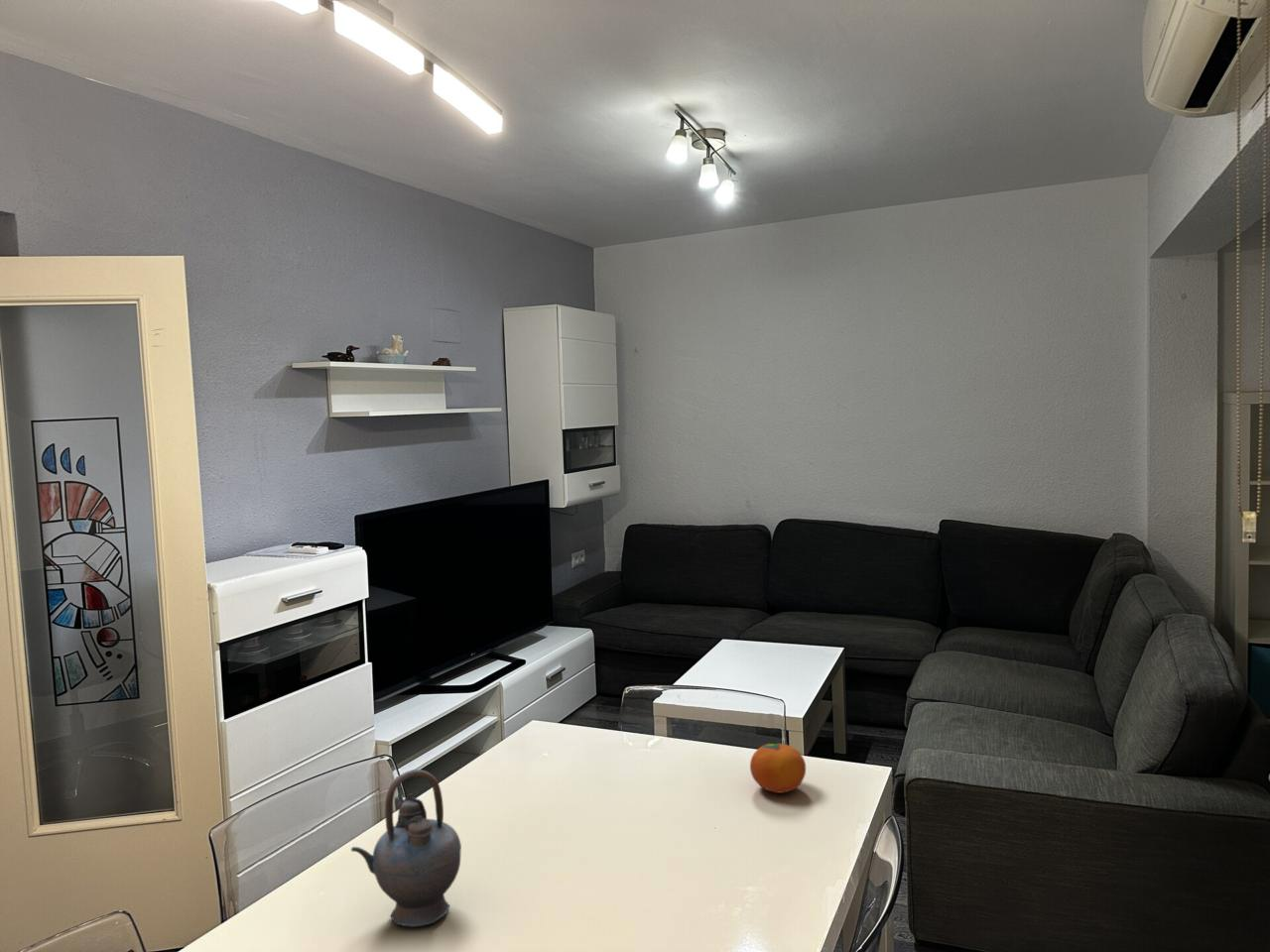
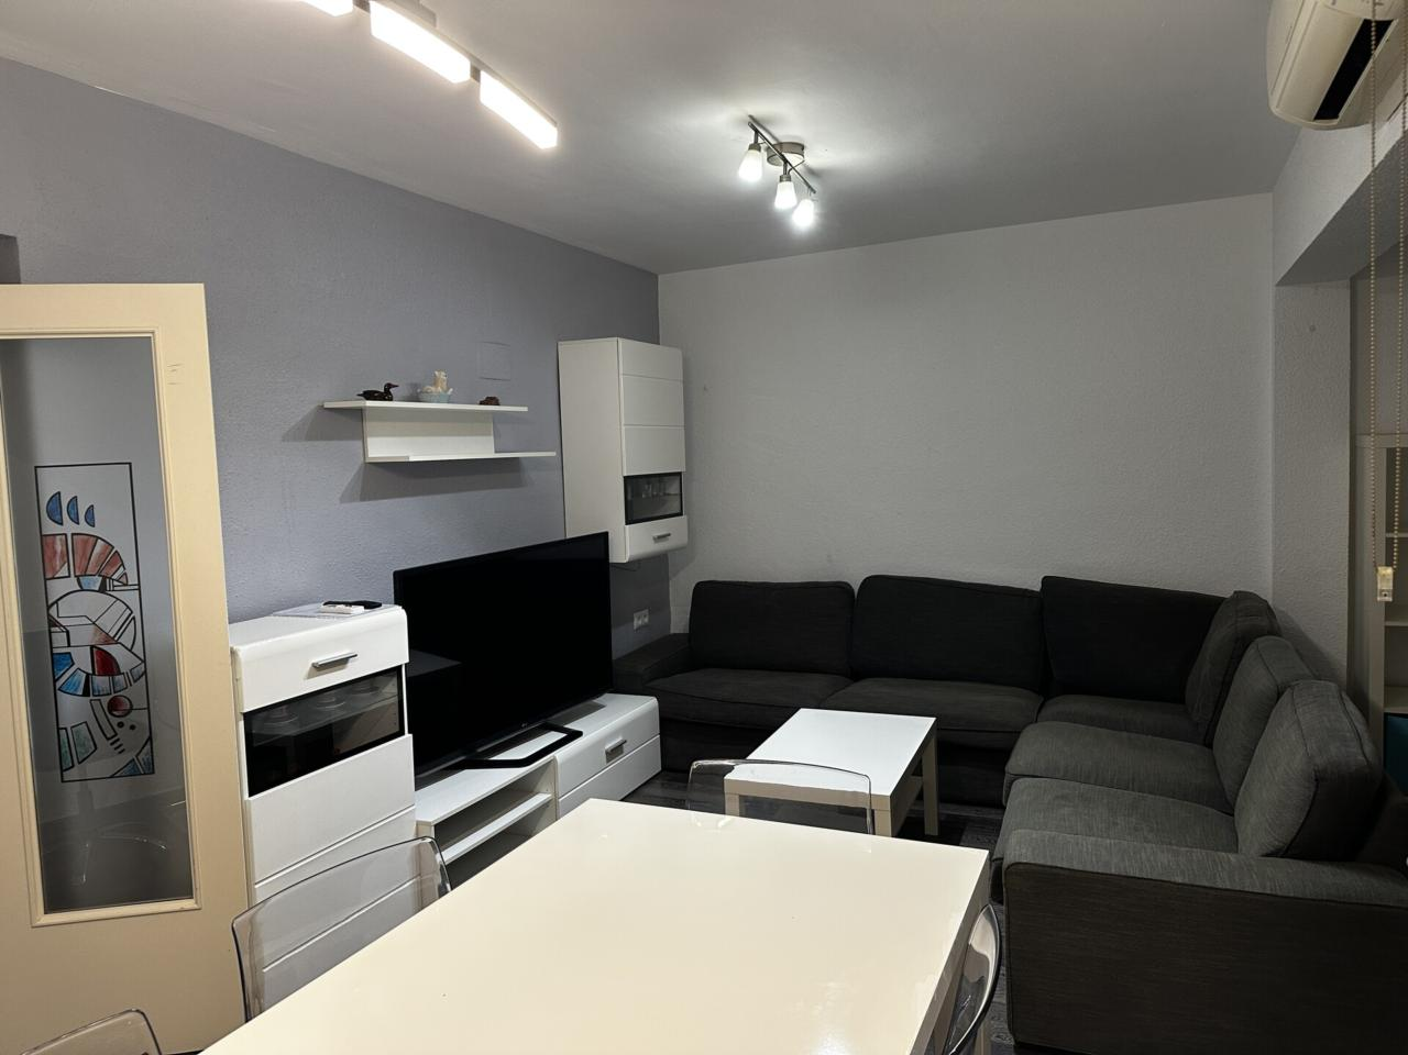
- fruit (777, 768)
- teapot (406, 844)
